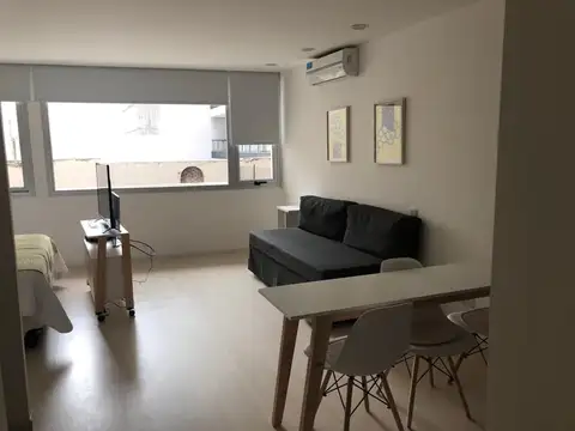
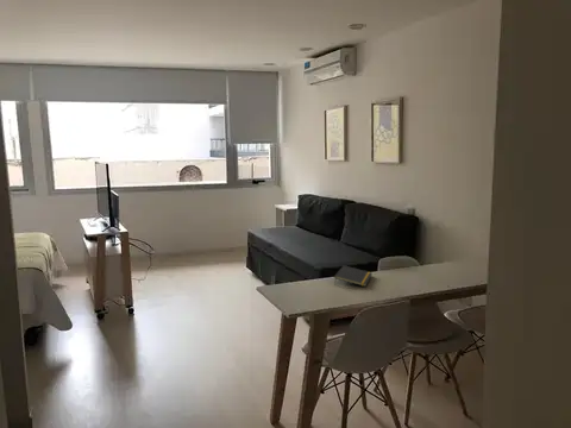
+ notepad (353, 275)
